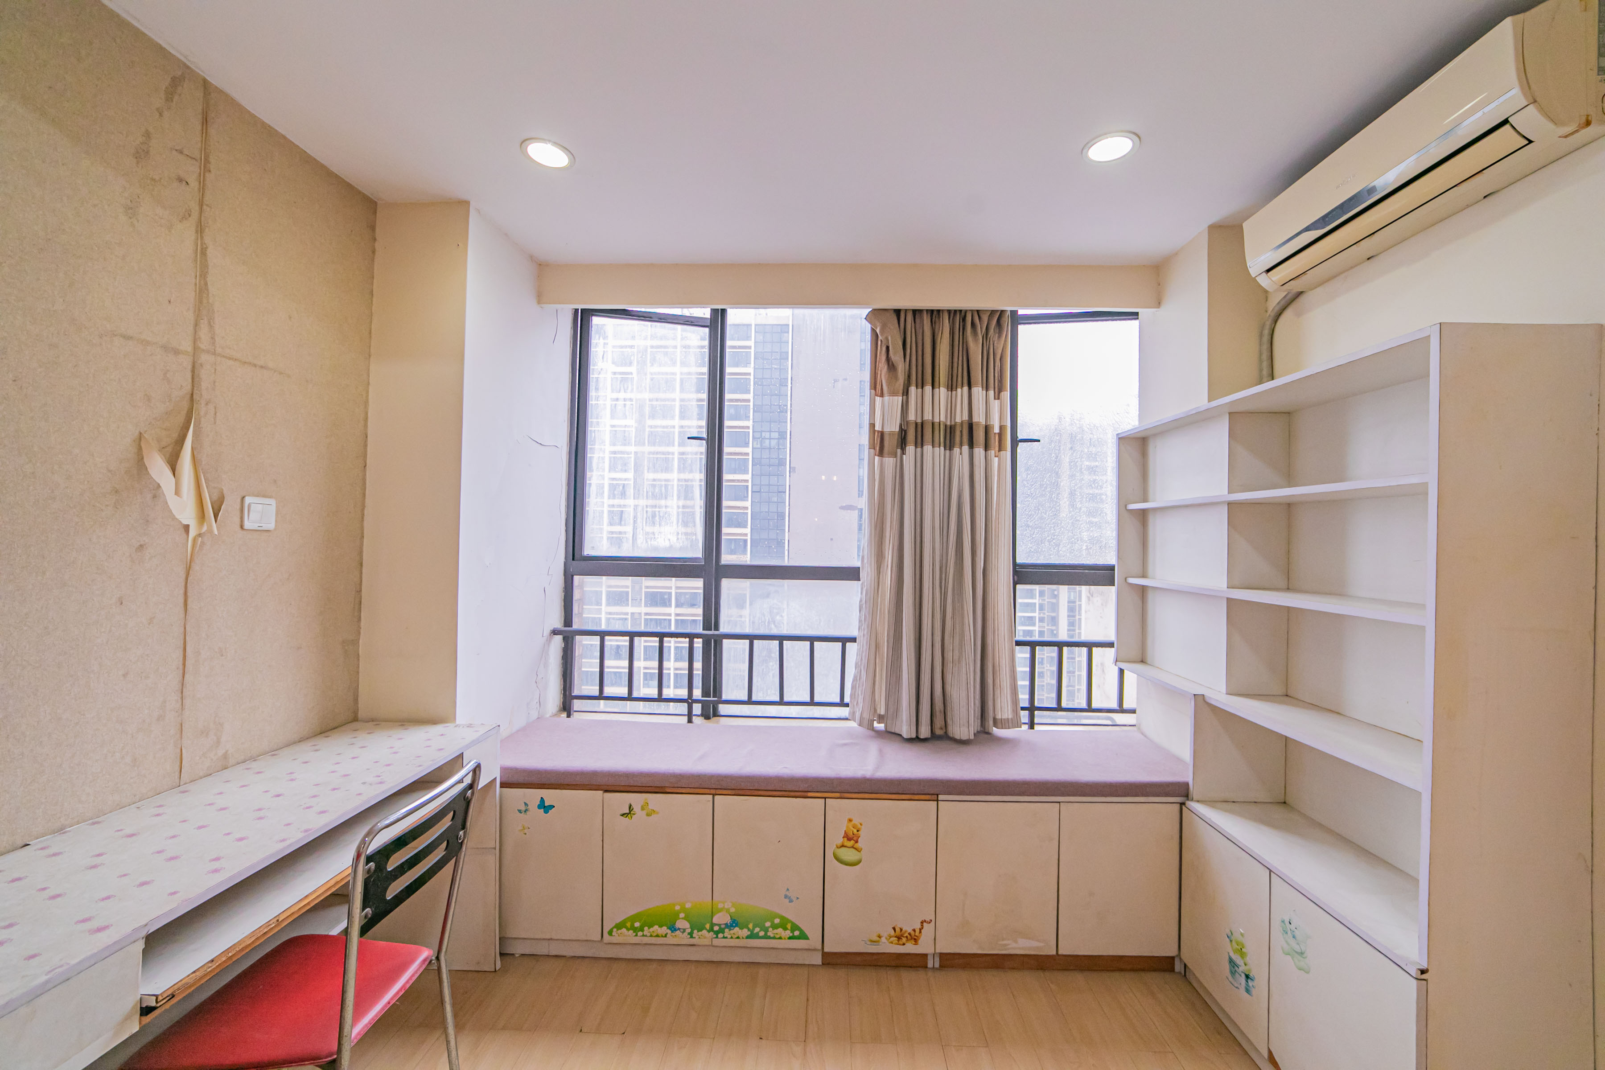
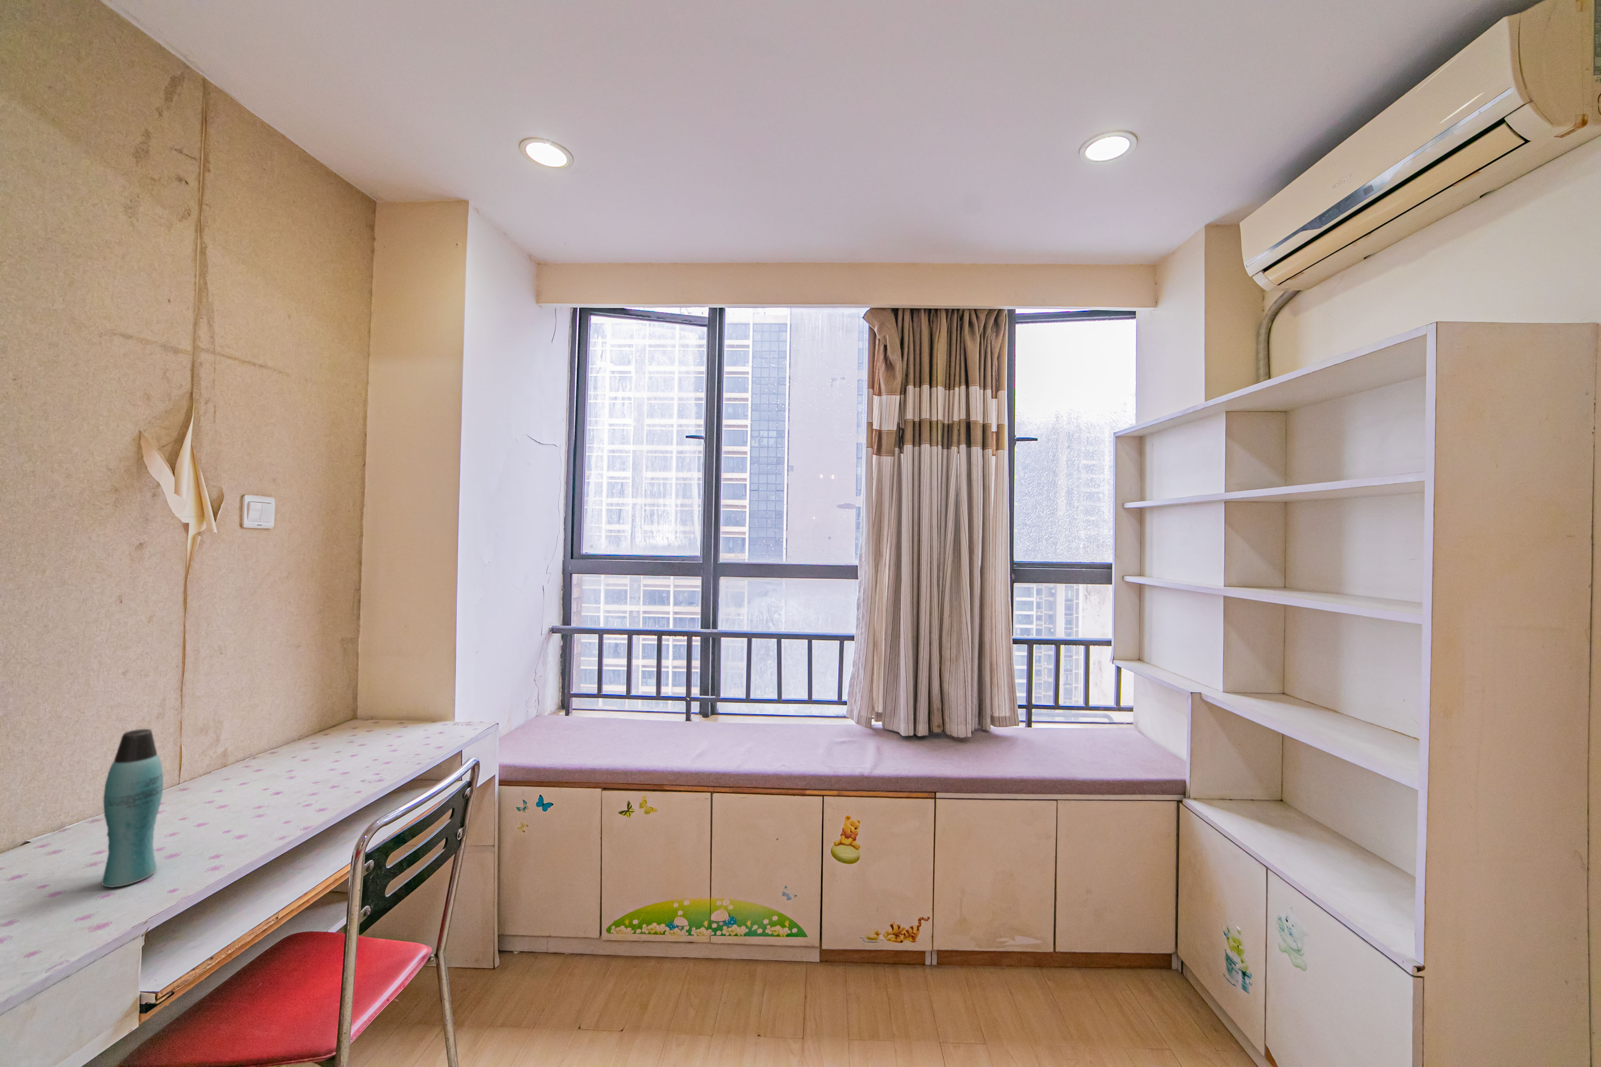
+ bottle (133, 804)
